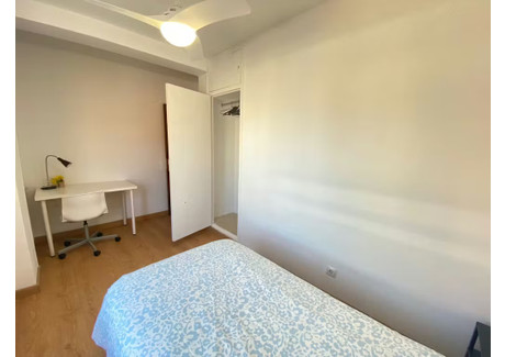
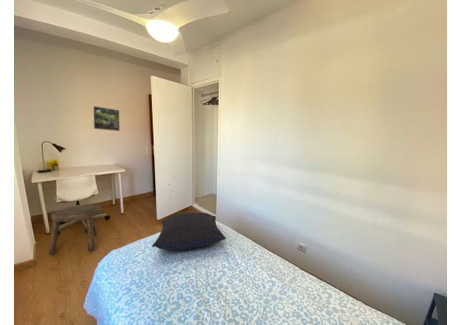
+ stool (86, 225)
+ pillow (190, 229)
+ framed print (107, 119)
